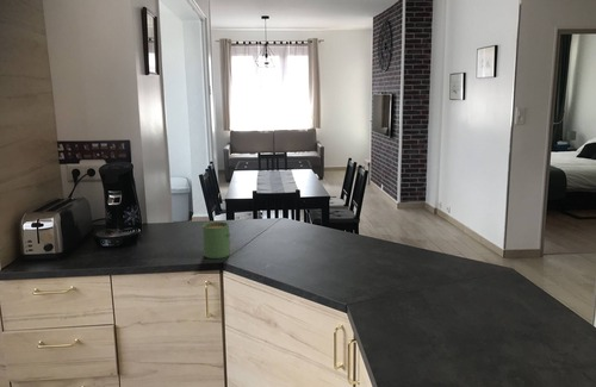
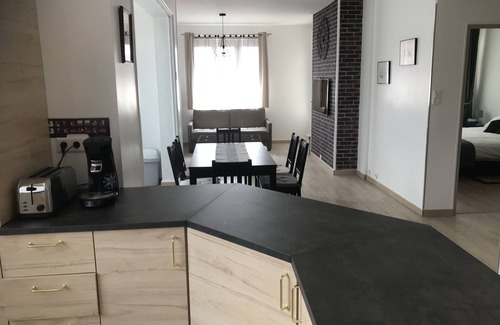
- mug (216, 238)
